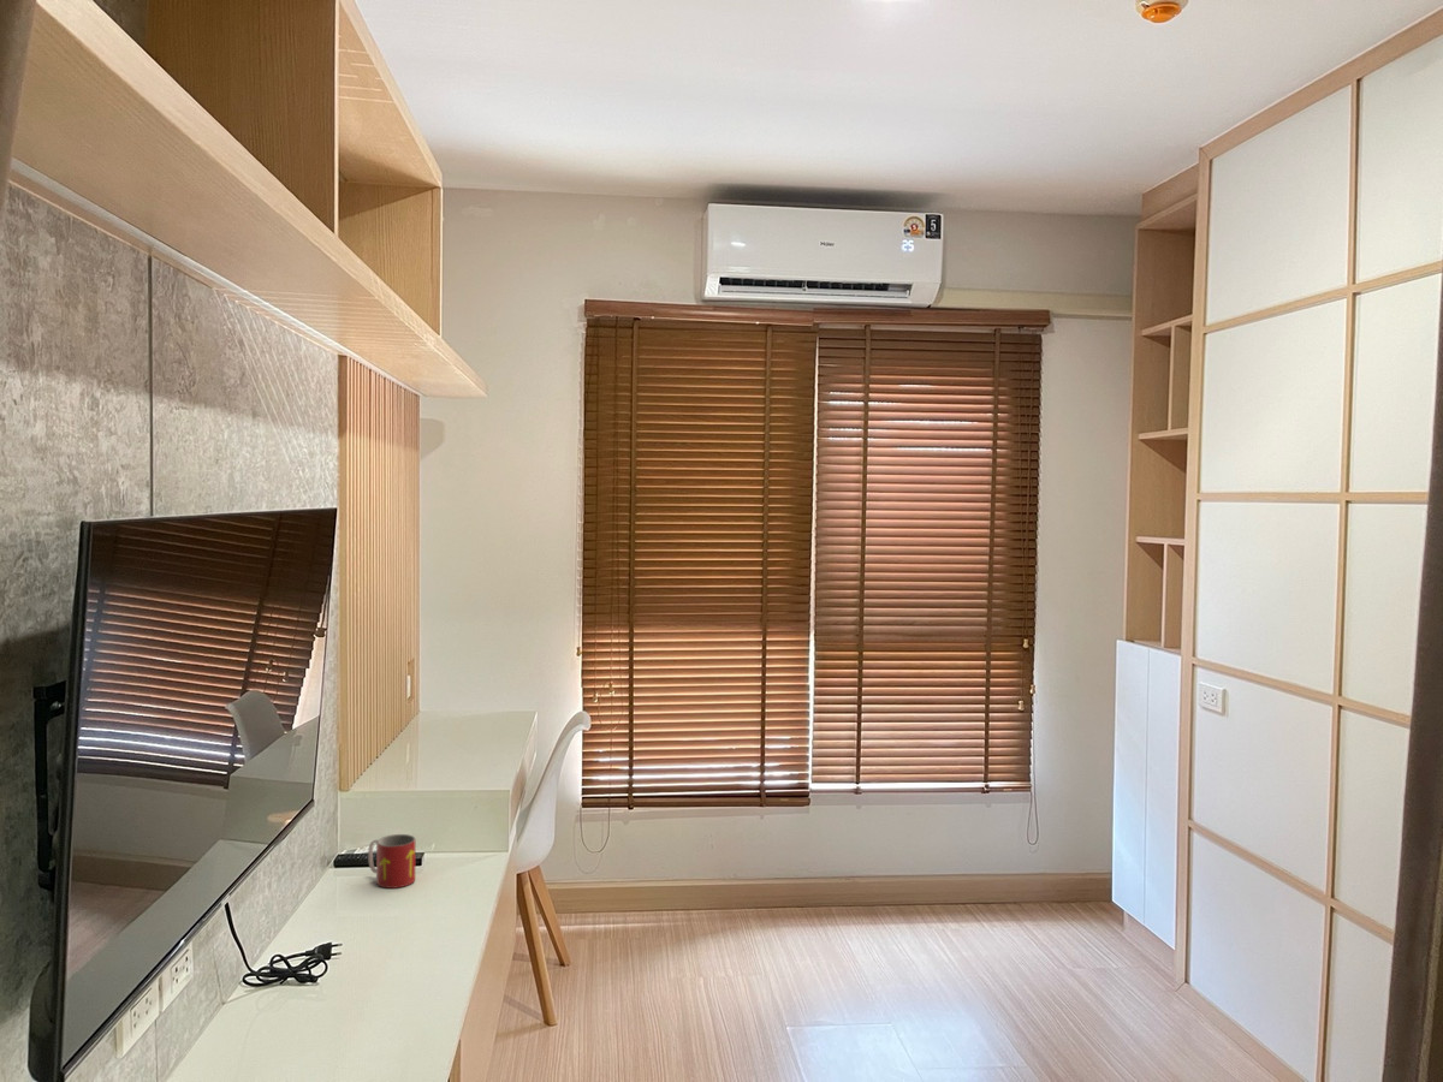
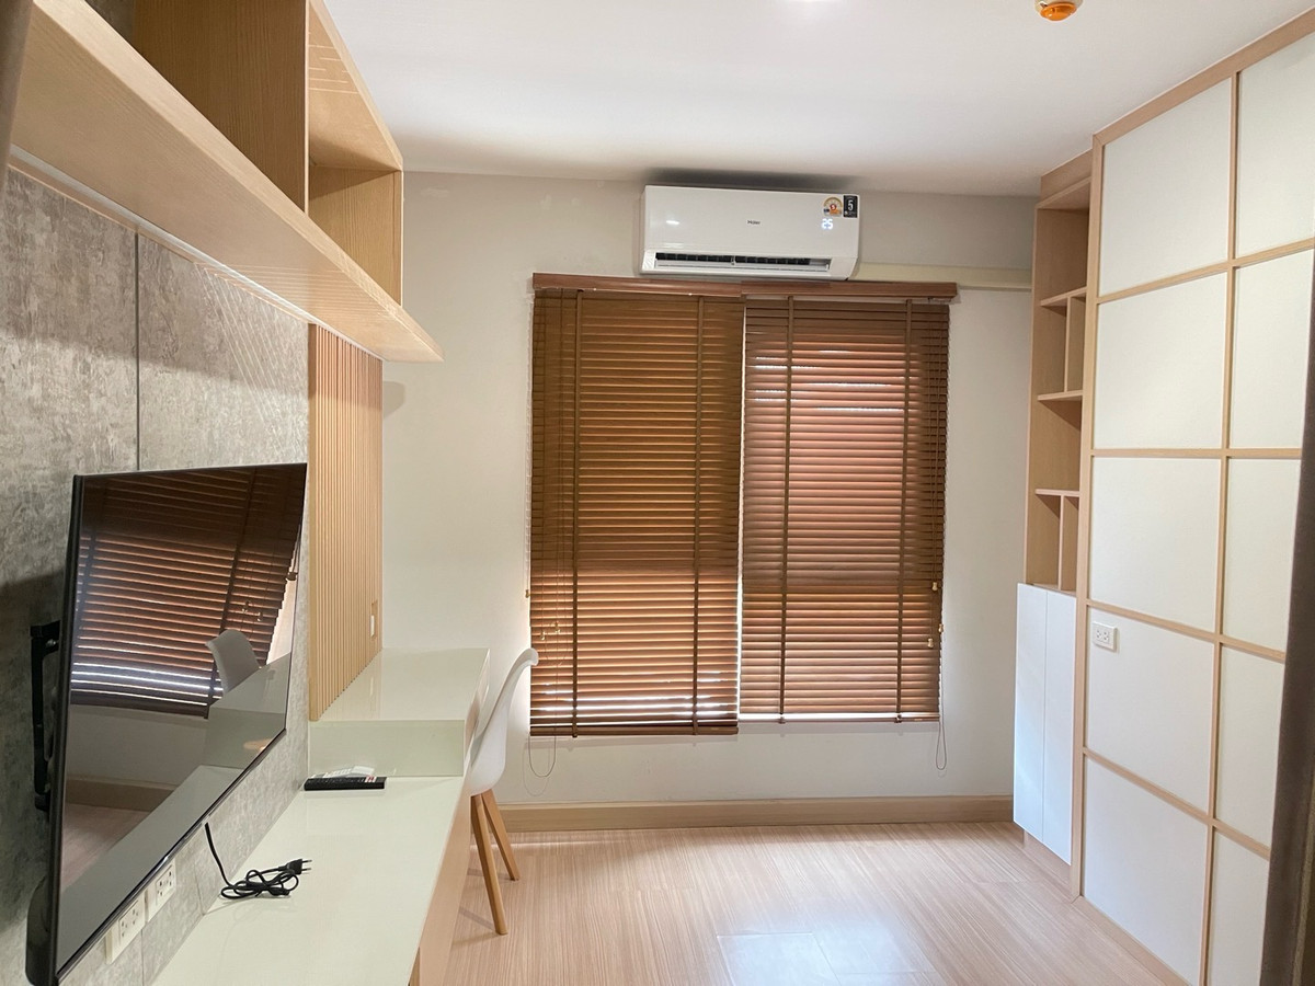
- mug (390, 860)
